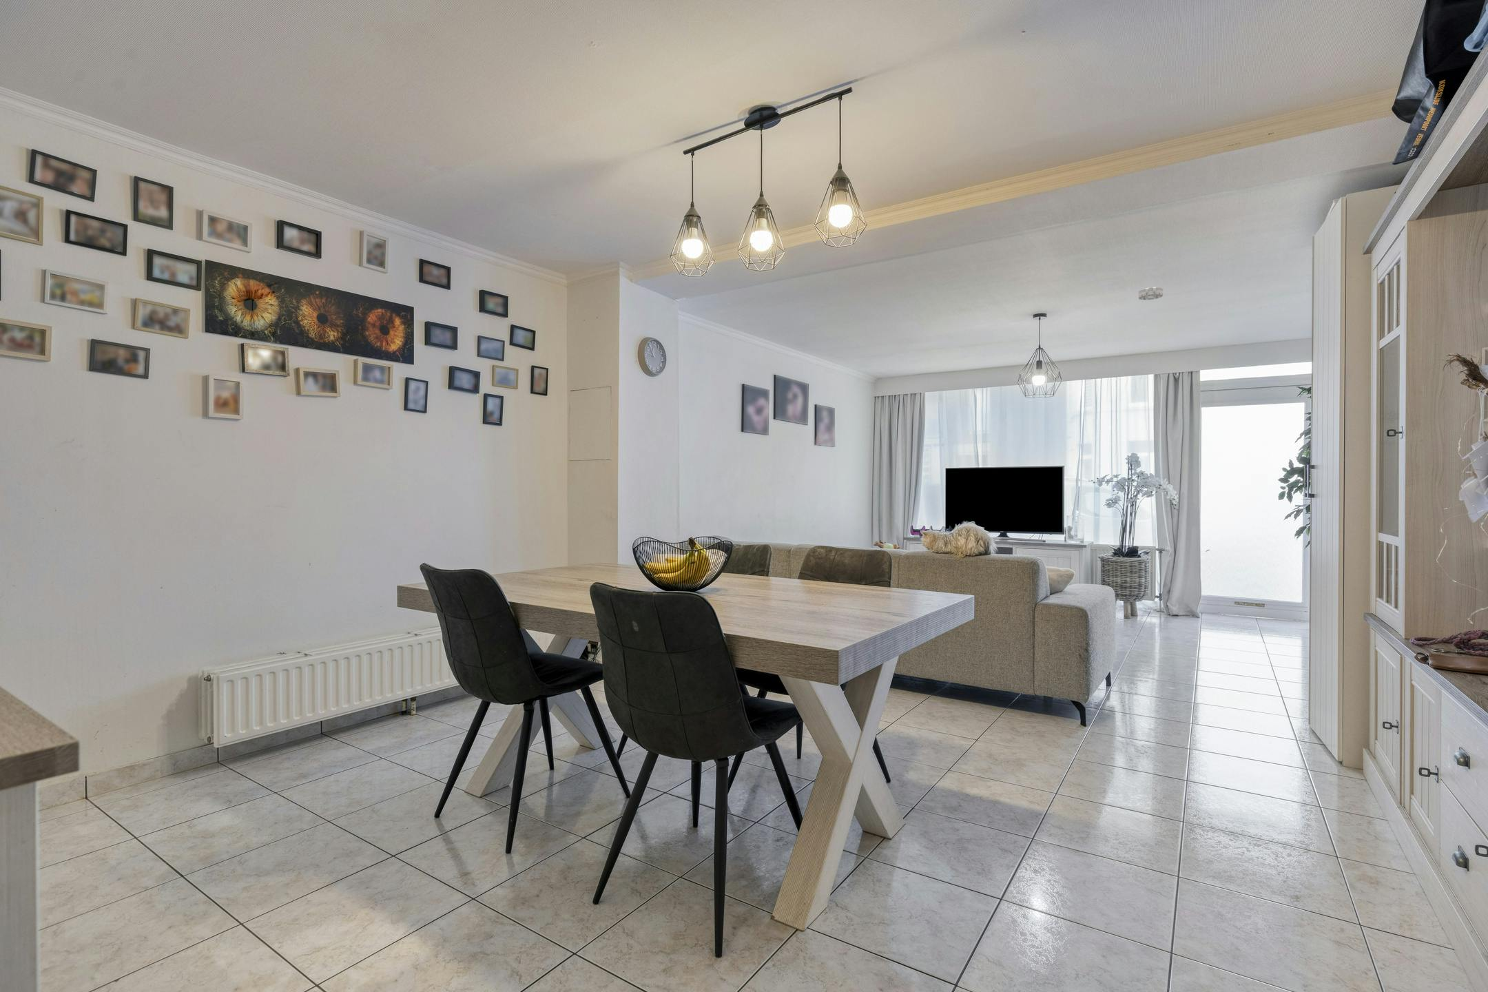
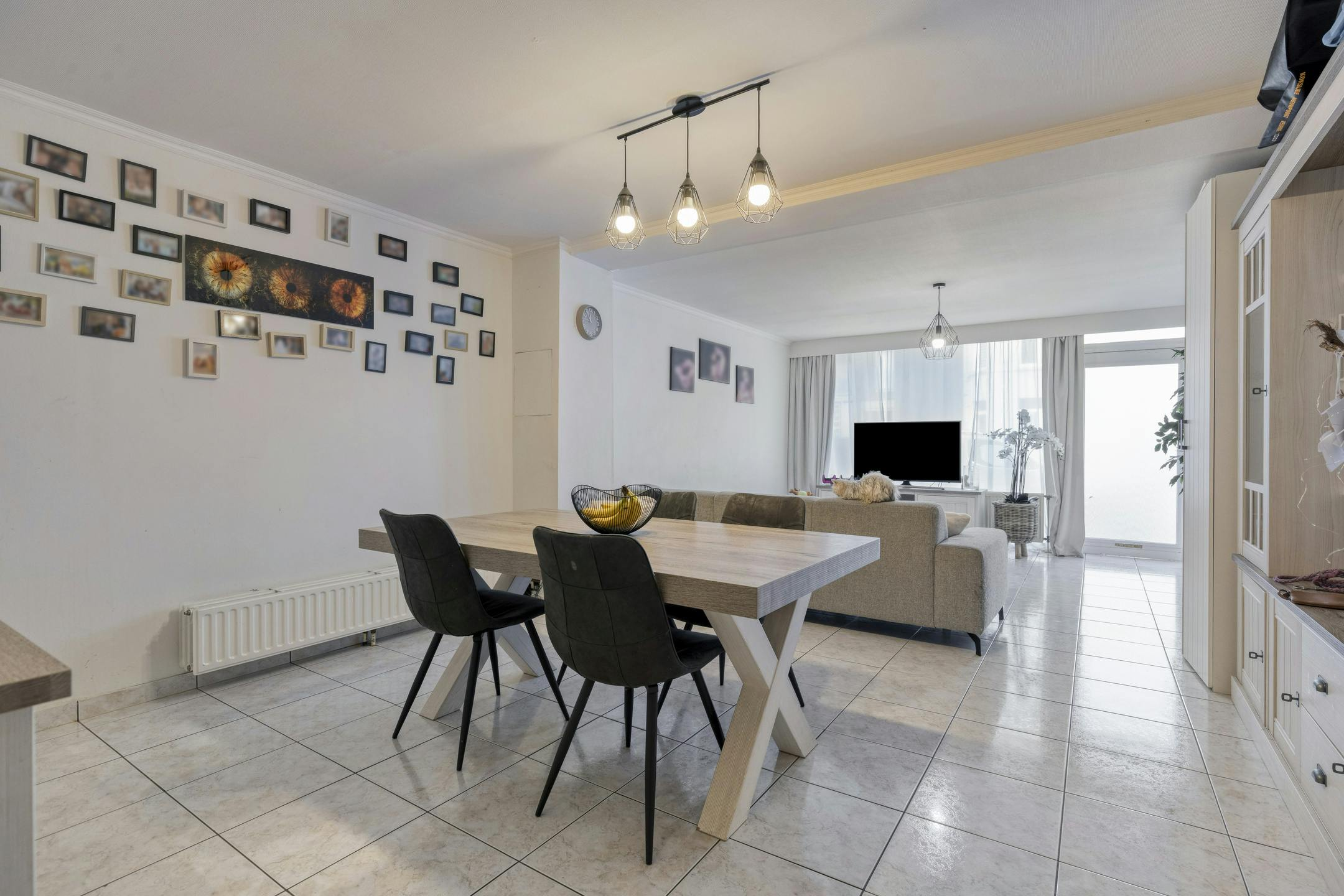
- smoke detector (1150, 292)
